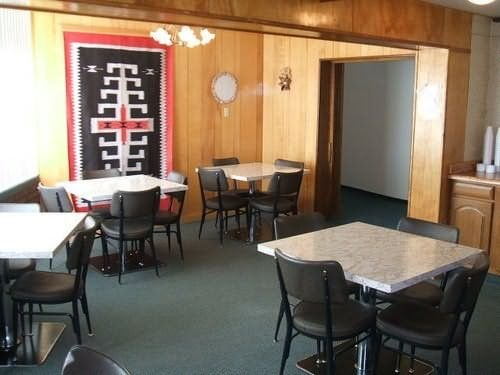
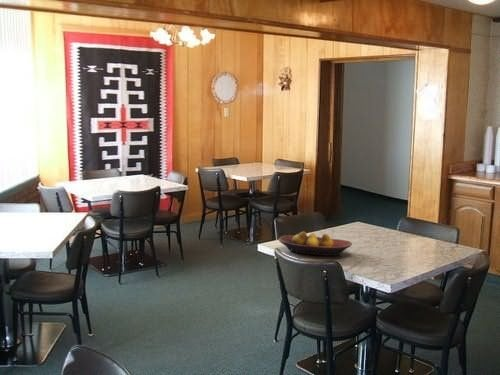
+ fruit bowl (314, 242)
